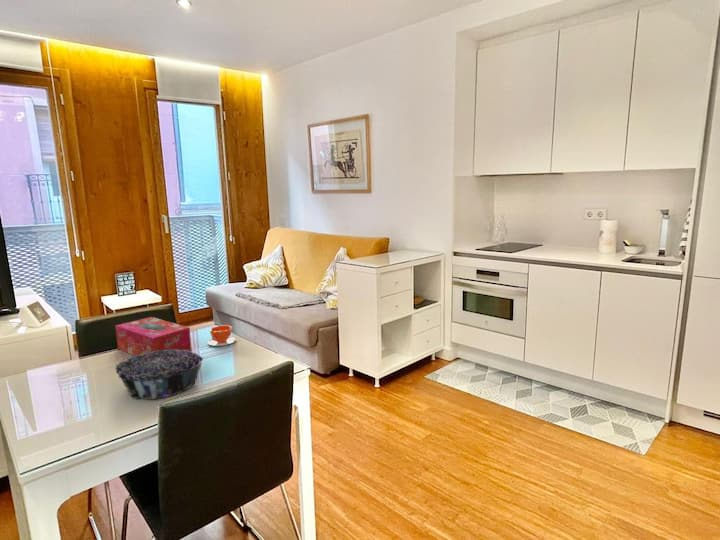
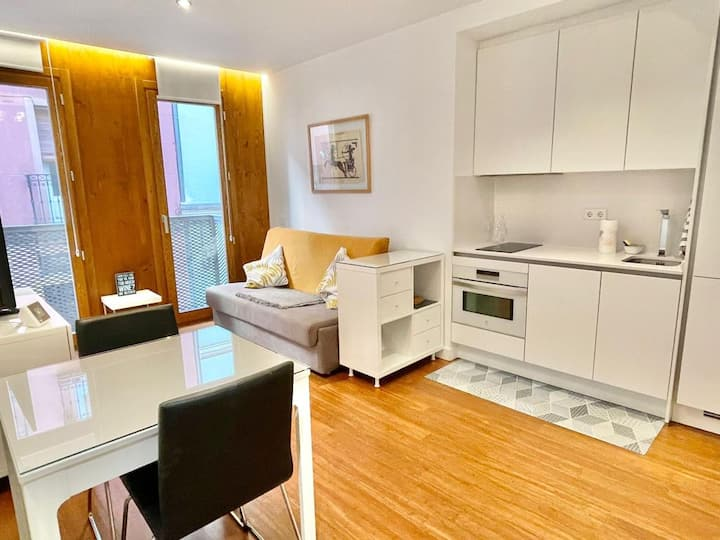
- tissue box (153, 338)
- teacup (220, 335)
- decorative bowl (159, 374)
